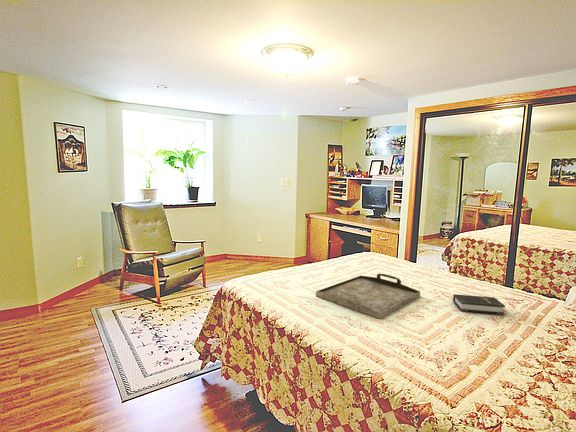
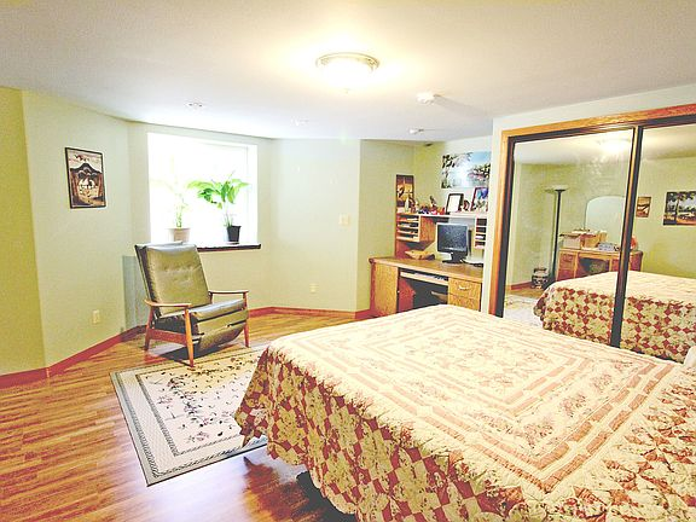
- serving tray (368, 289)
- hardback book (477, 303)
